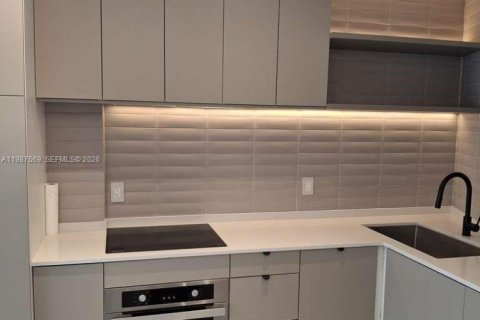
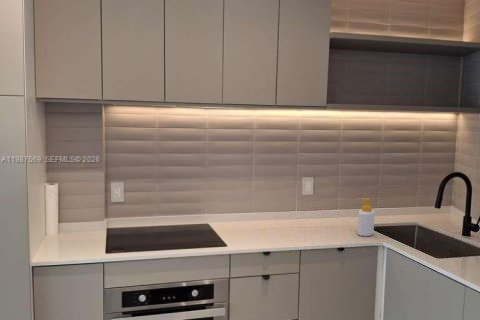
+ soap bottle (366, 216)
